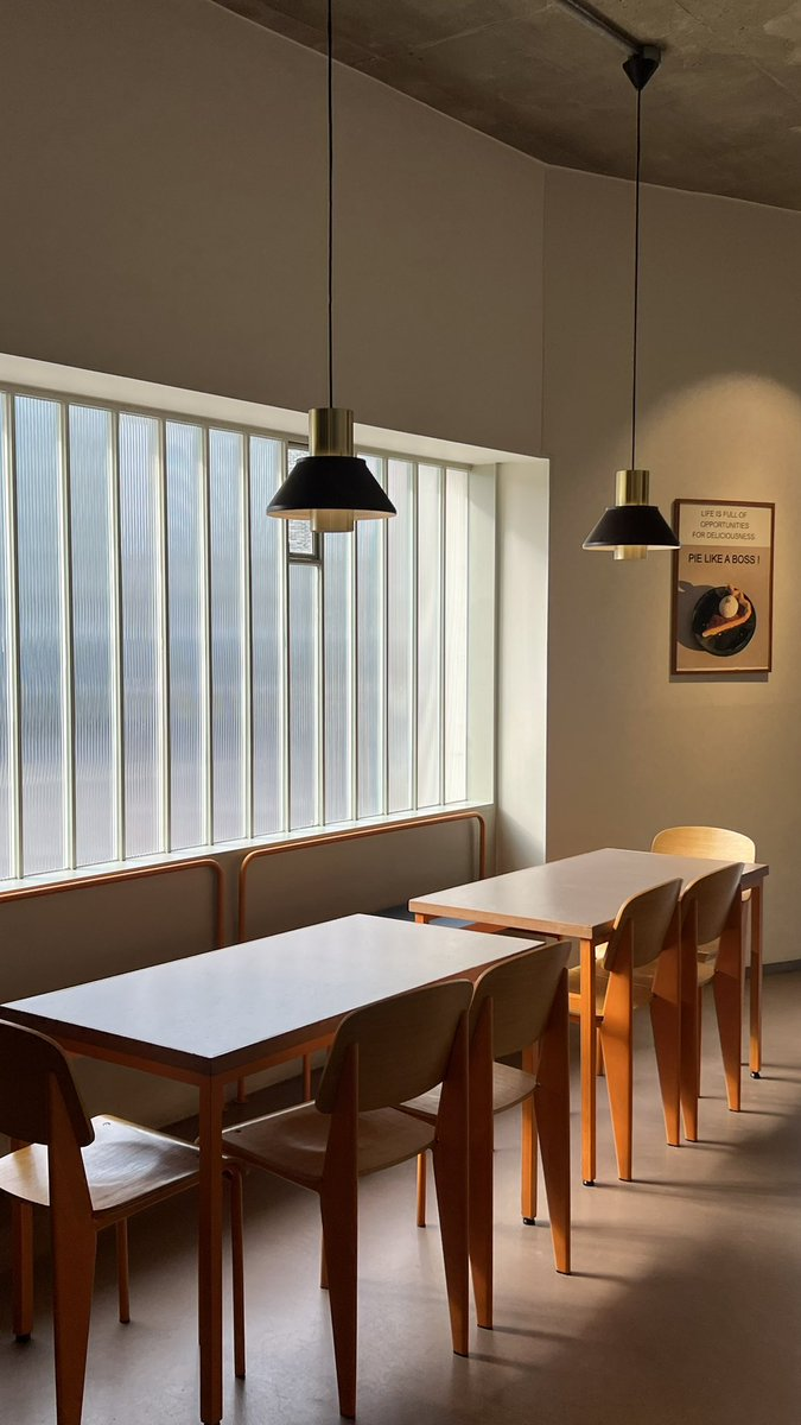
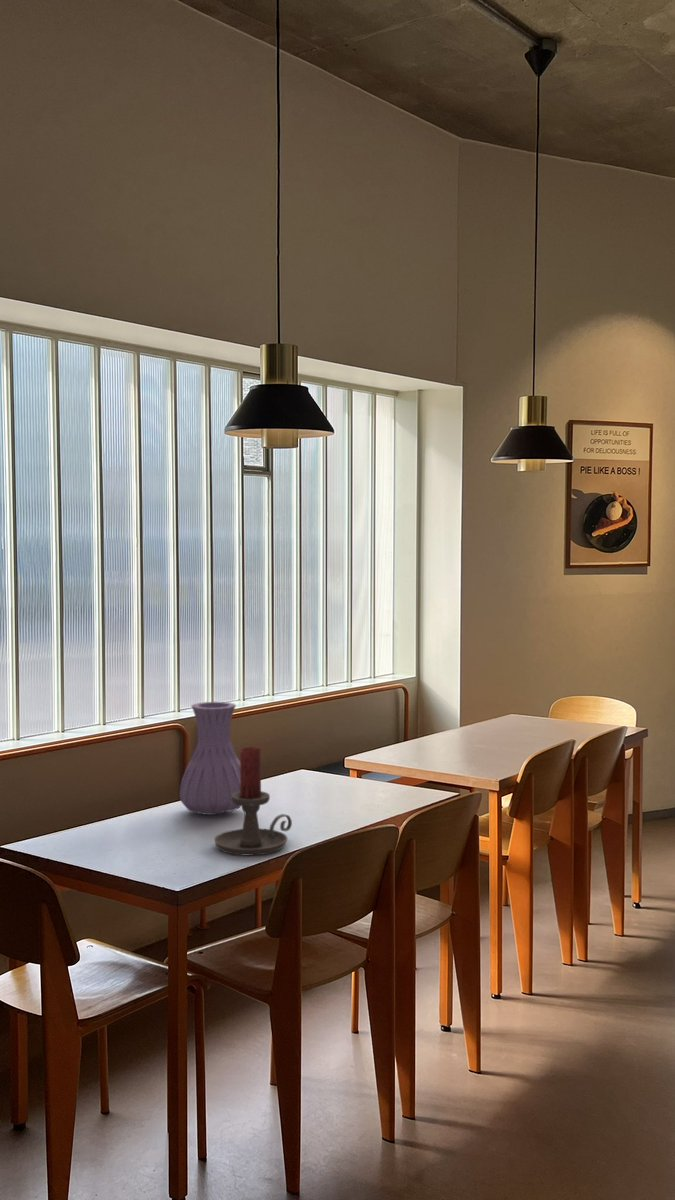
+ candle holder (258, 794)
+ vase (214, 758)
